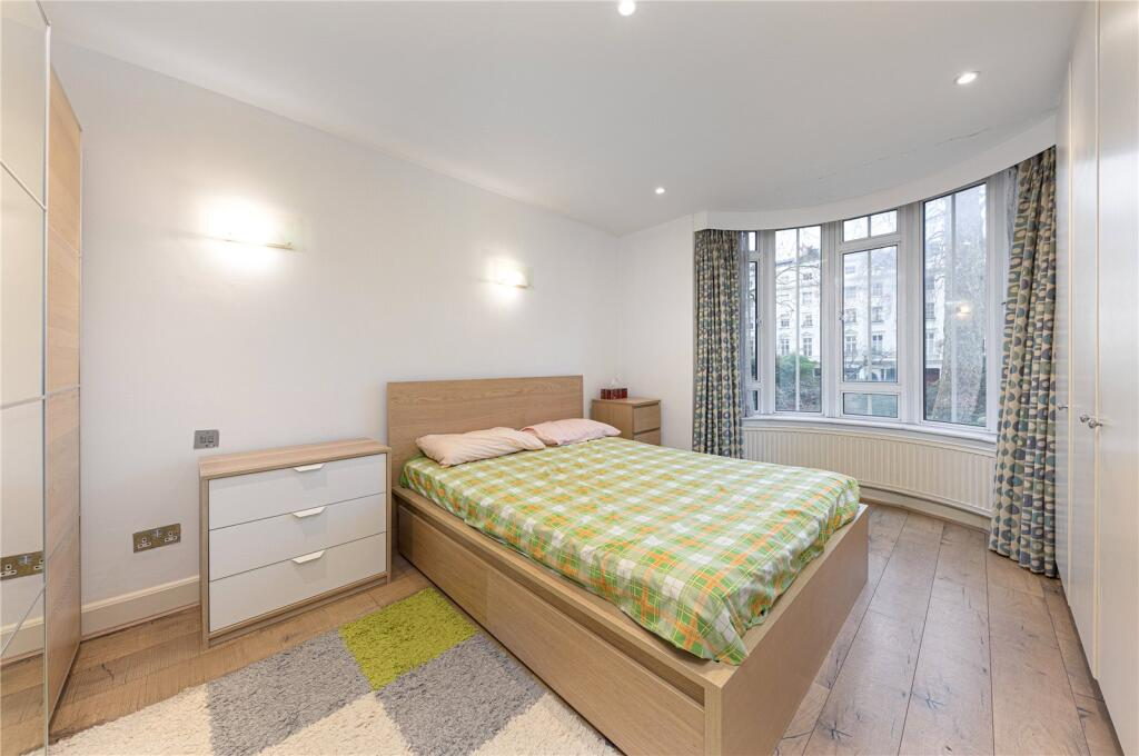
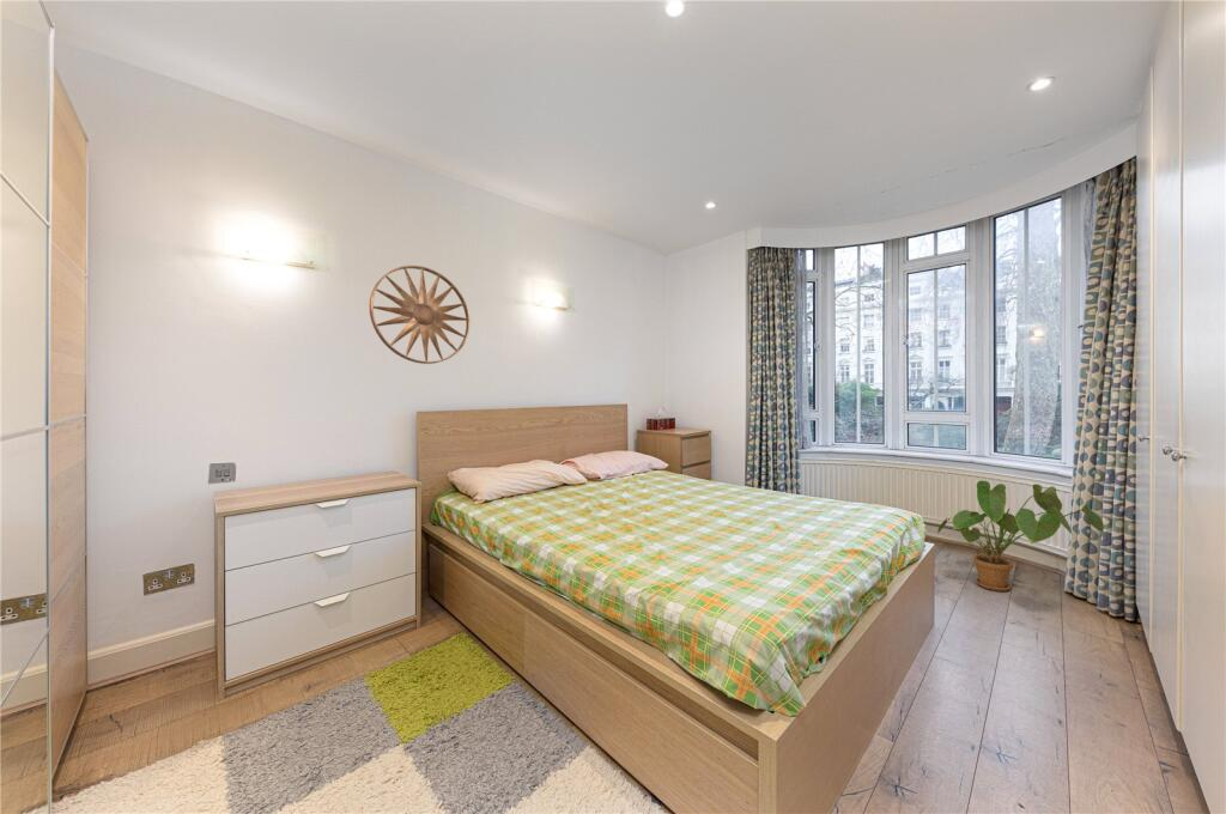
+ house plant (1013, 536)
+ wall art (423, 315)
